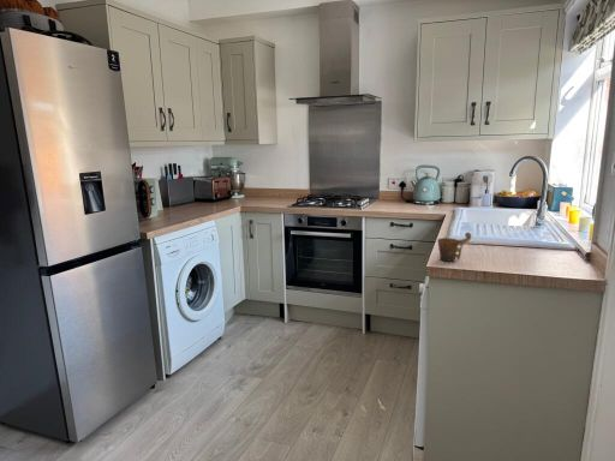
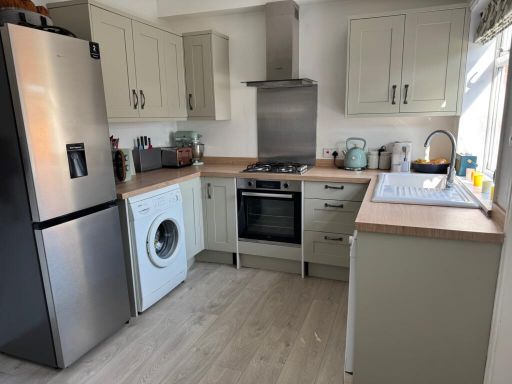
- mug (453, 245)
